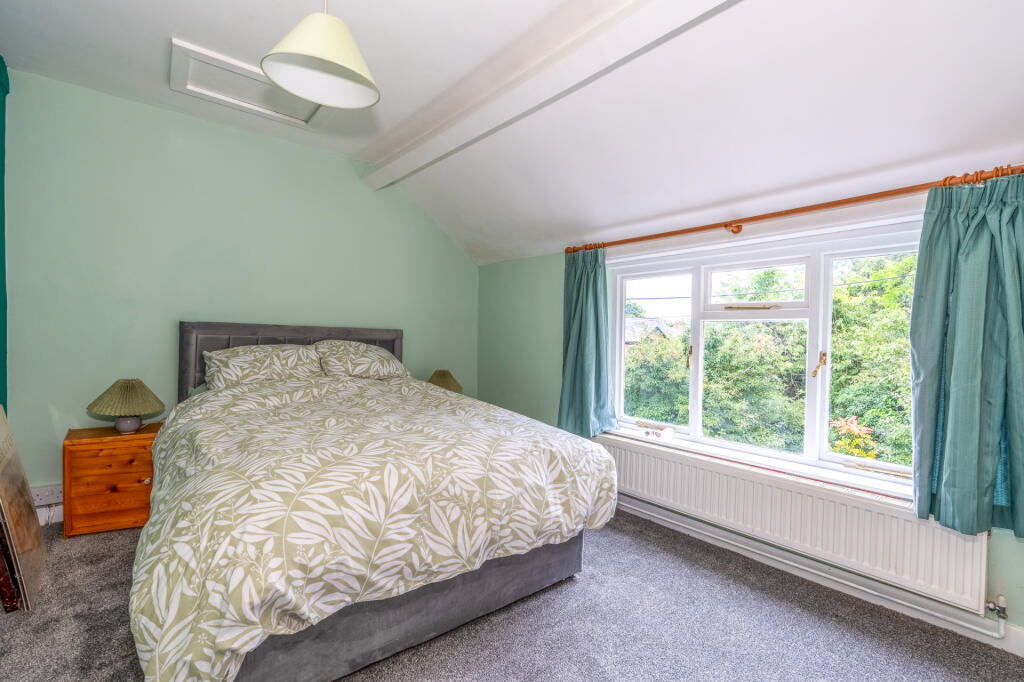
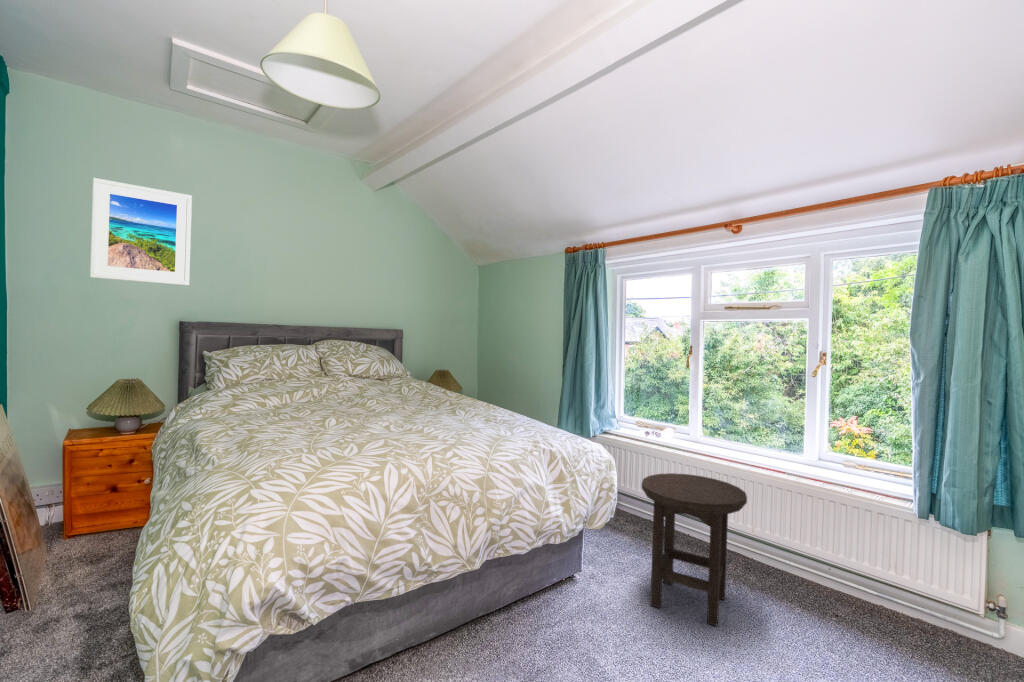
+ stool (686, 552)
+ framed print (143, 234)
